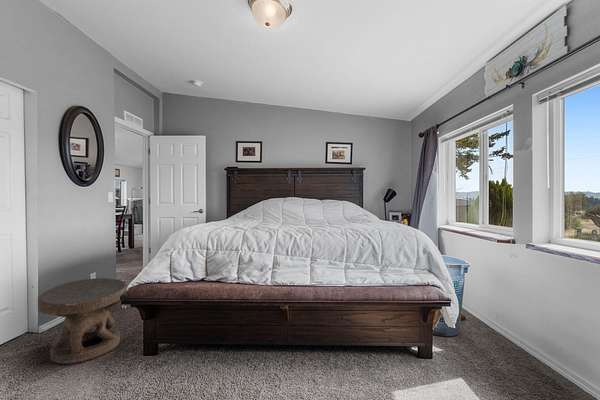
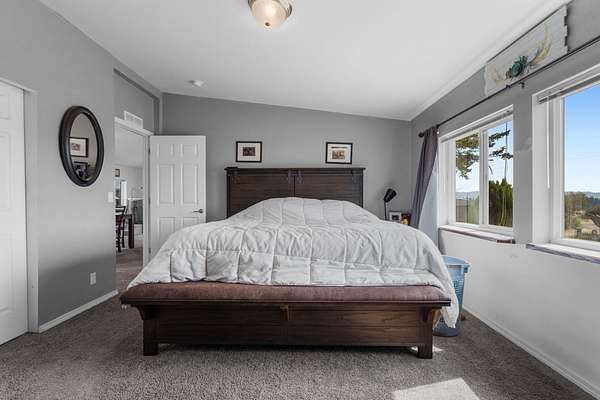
- carved stool (87, 317)
